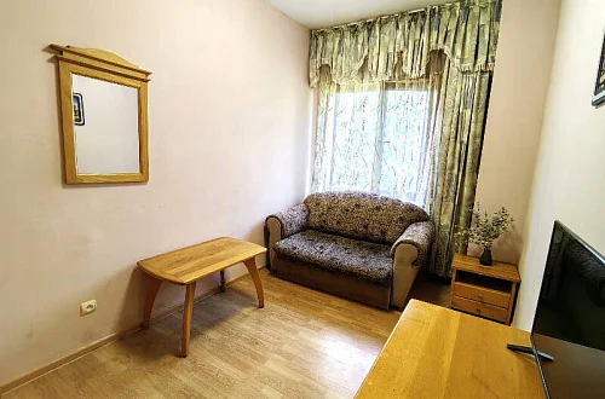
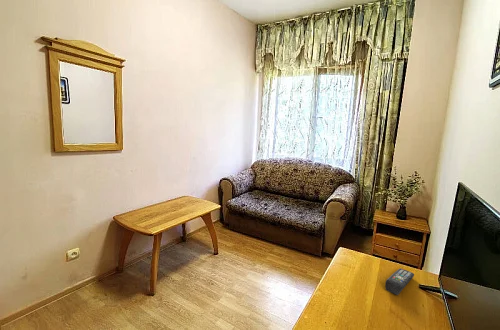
+ remote control (400, 279)
